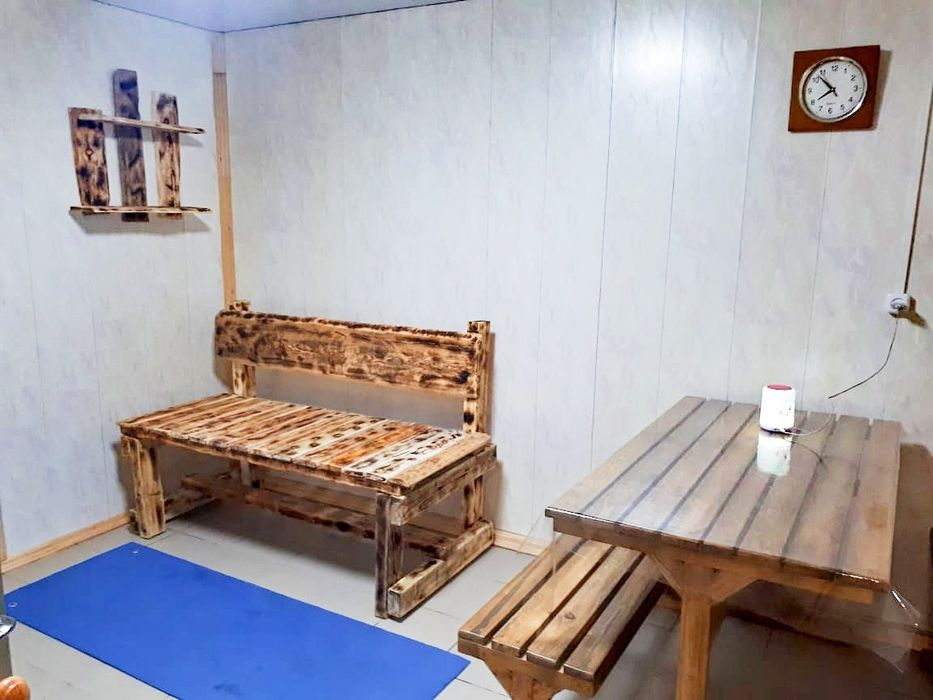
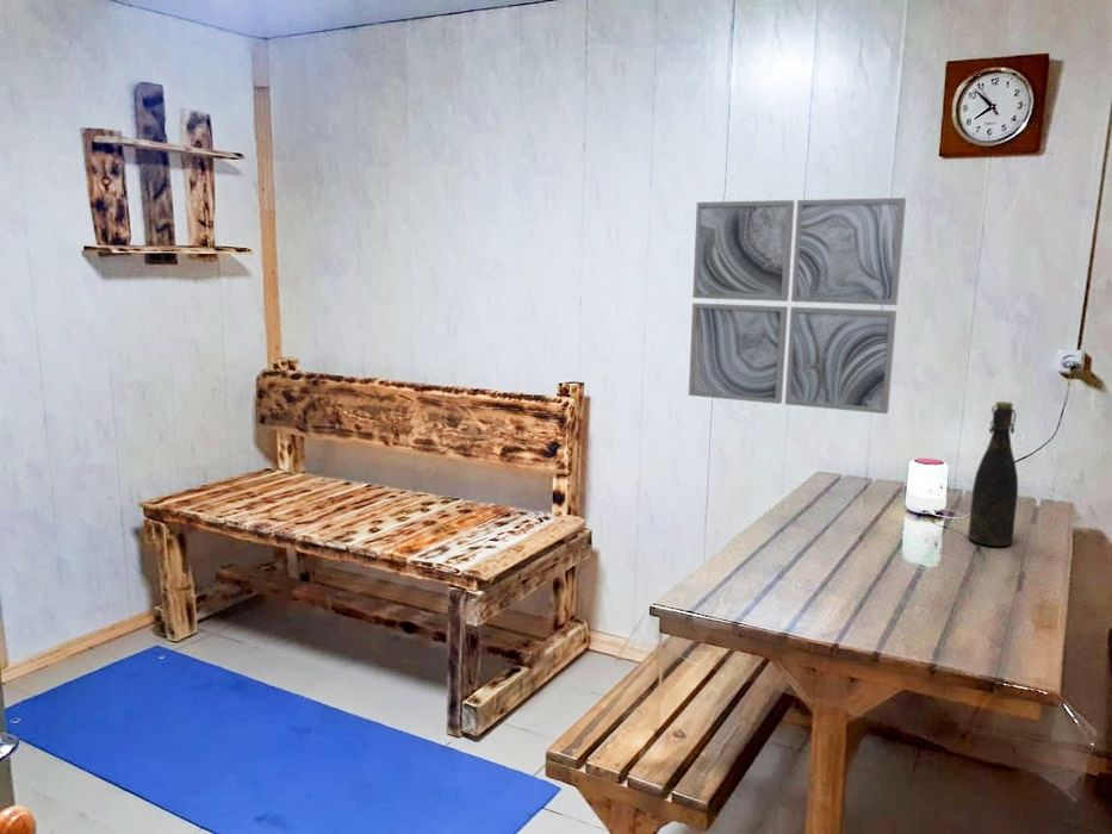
+ bottle (996, 473)
+ wall art (787, 306)
